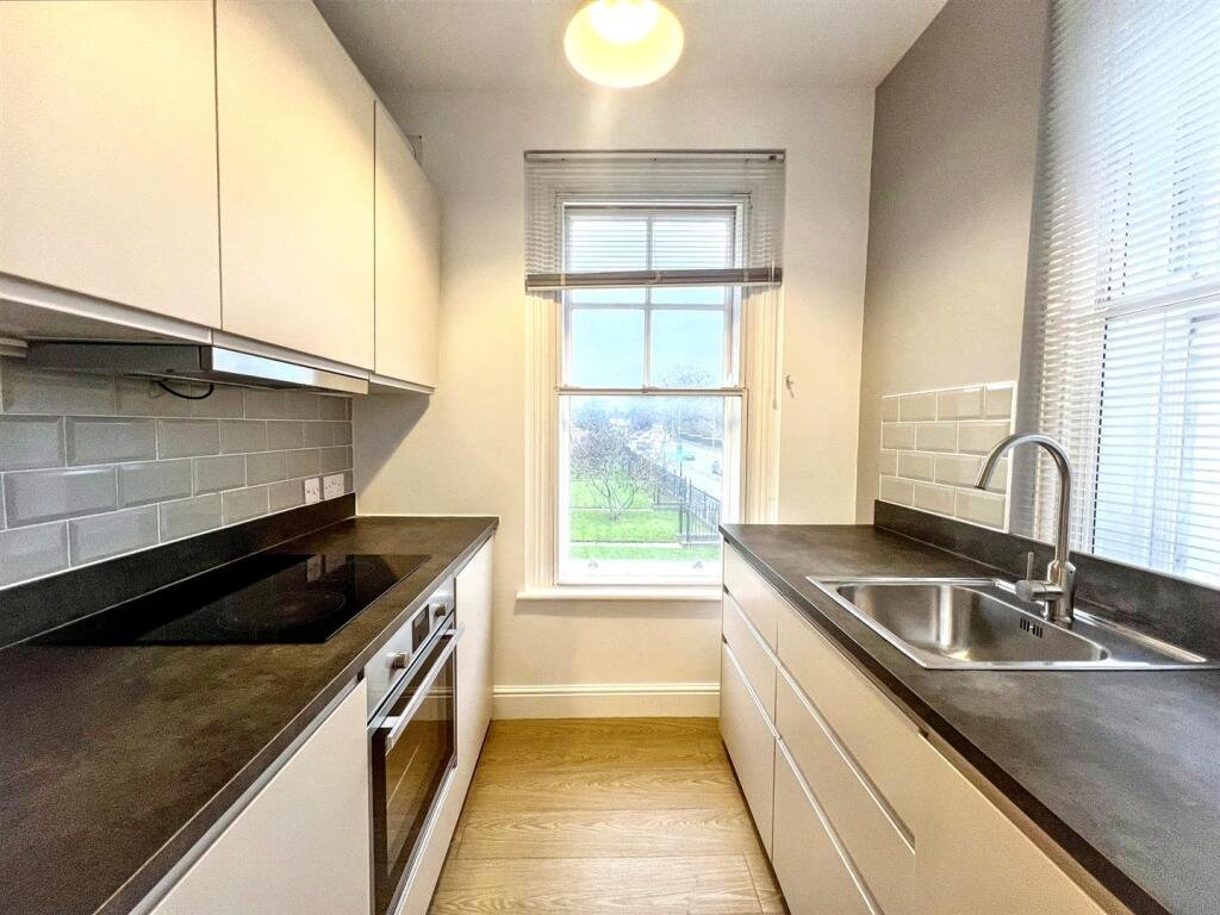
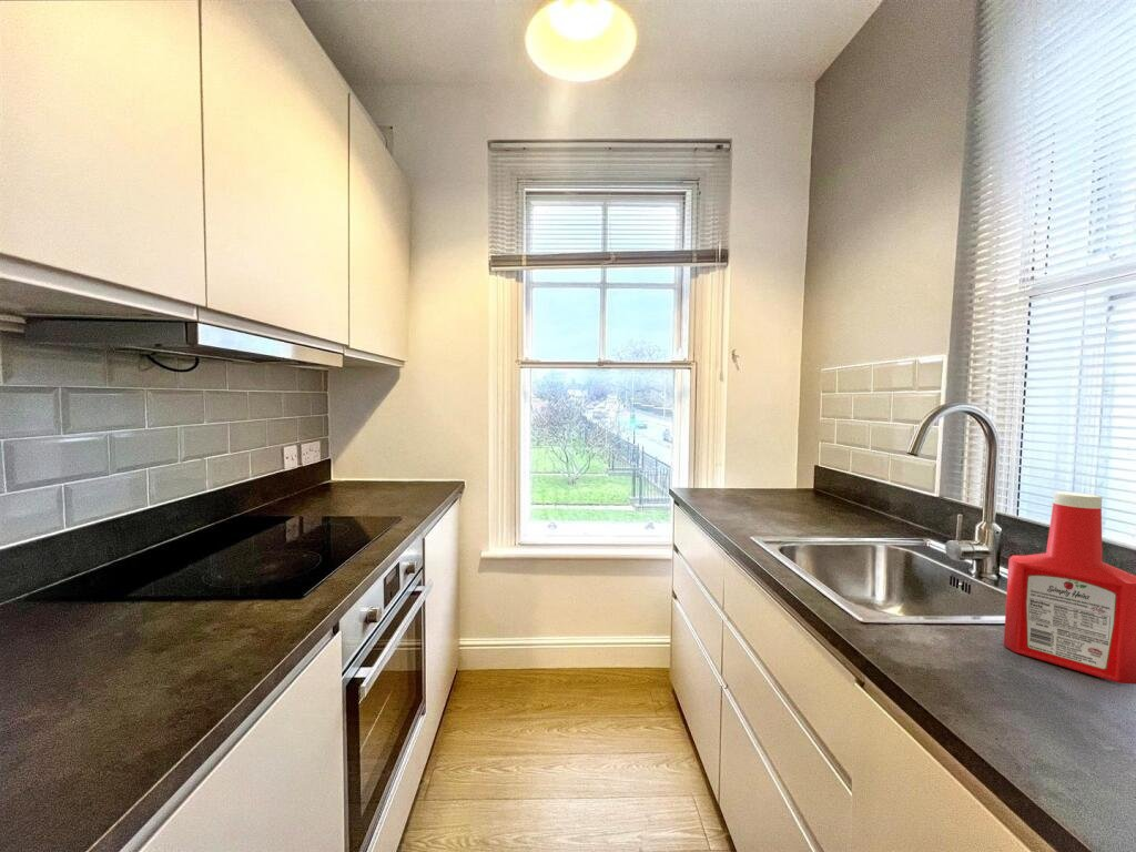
+ soap bottle (1072, 577)
